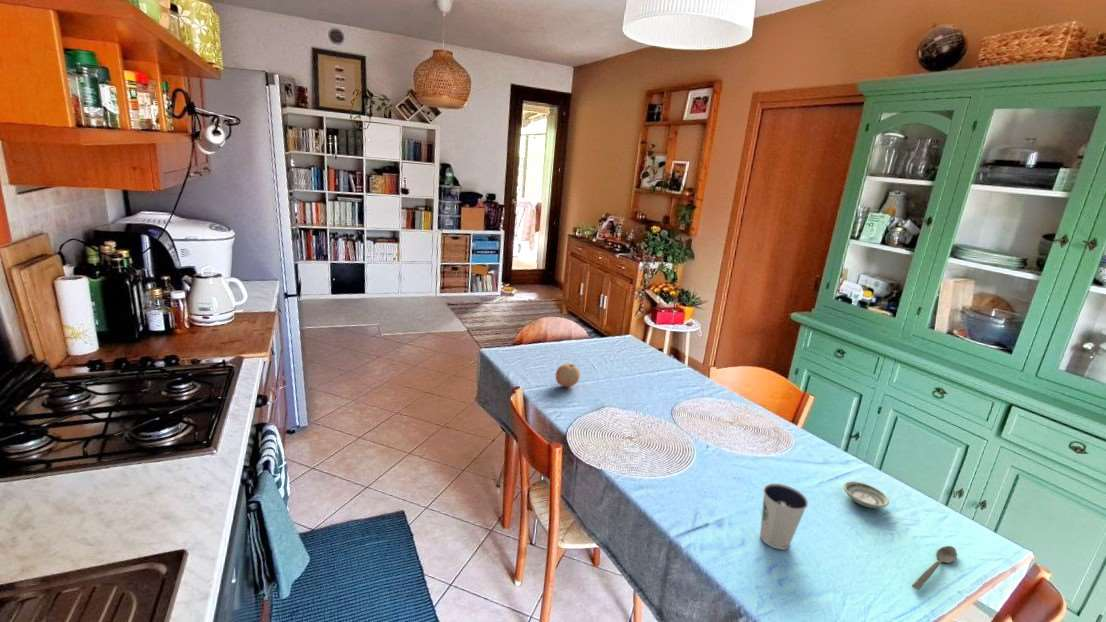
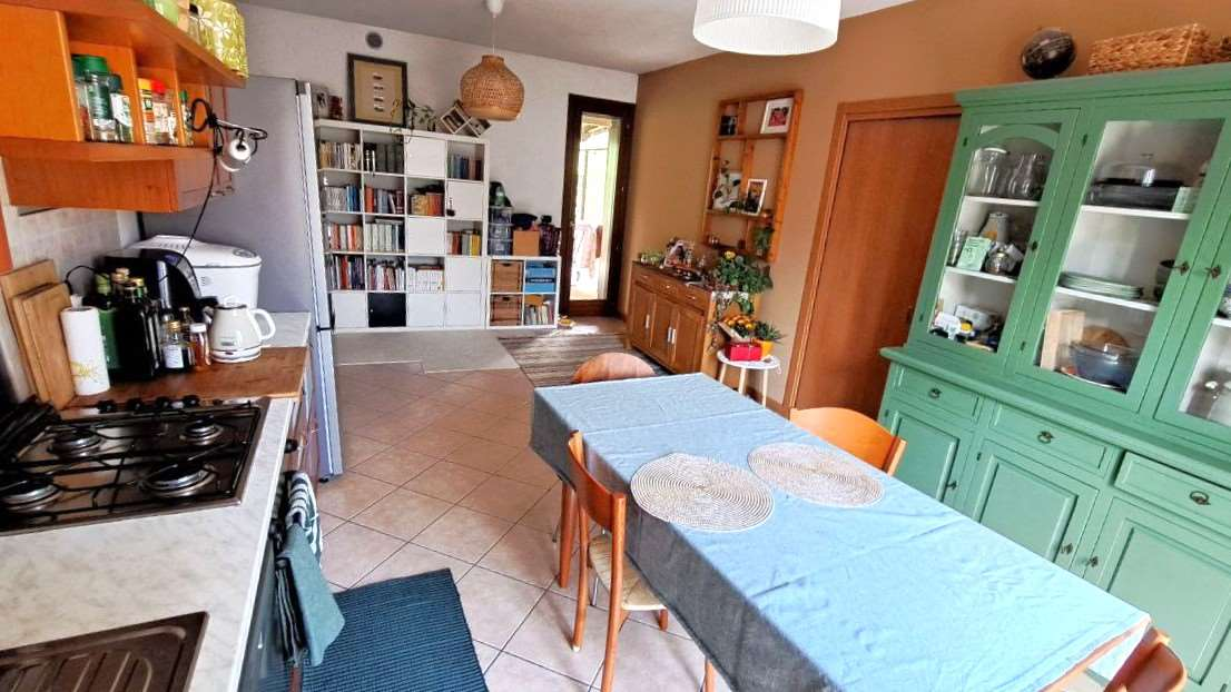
- fruit (567, 375)
- saucer (864, 496)
- spoon (934, 566)
- dixie cup (779, 518)
